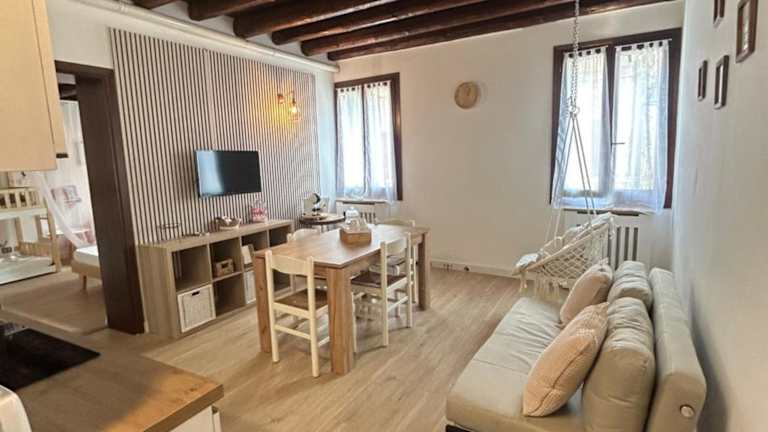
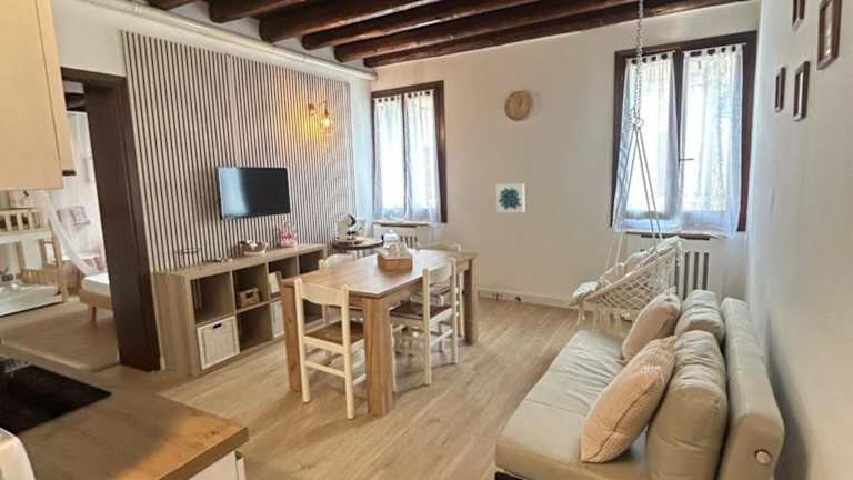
+ wall art (510, 198)
